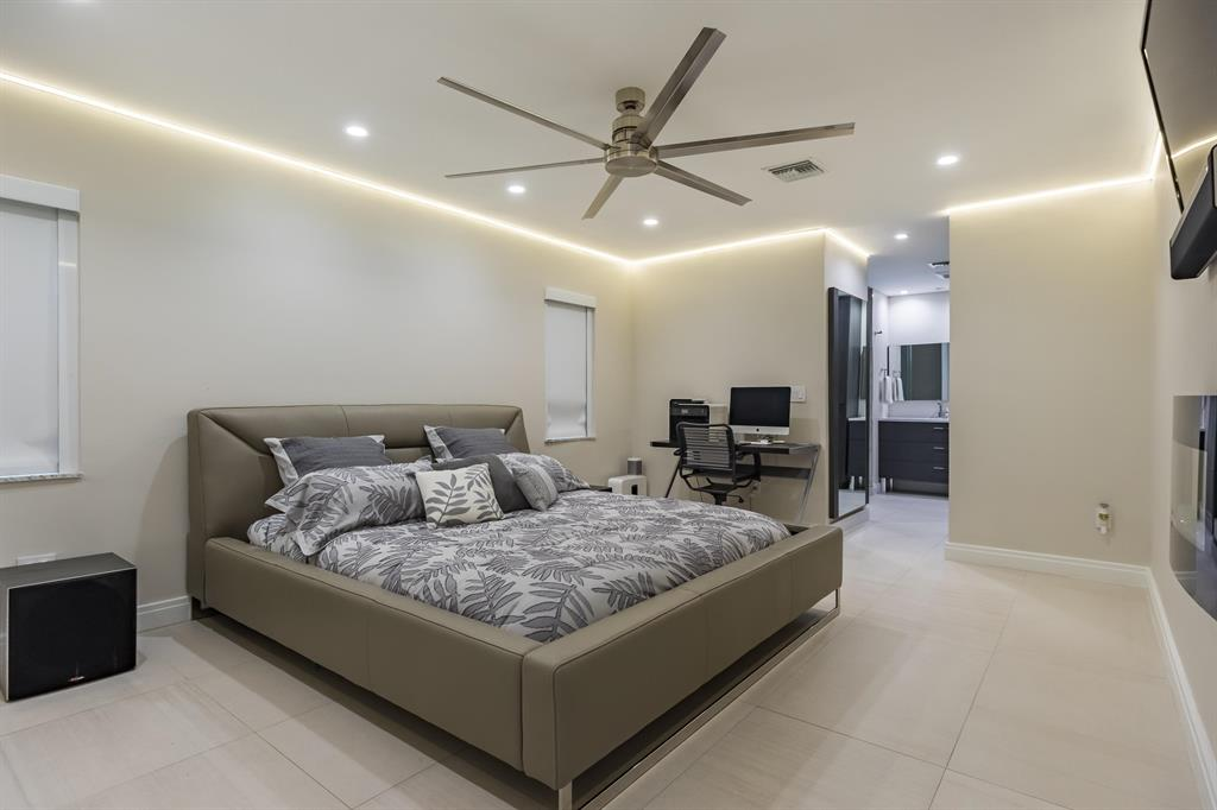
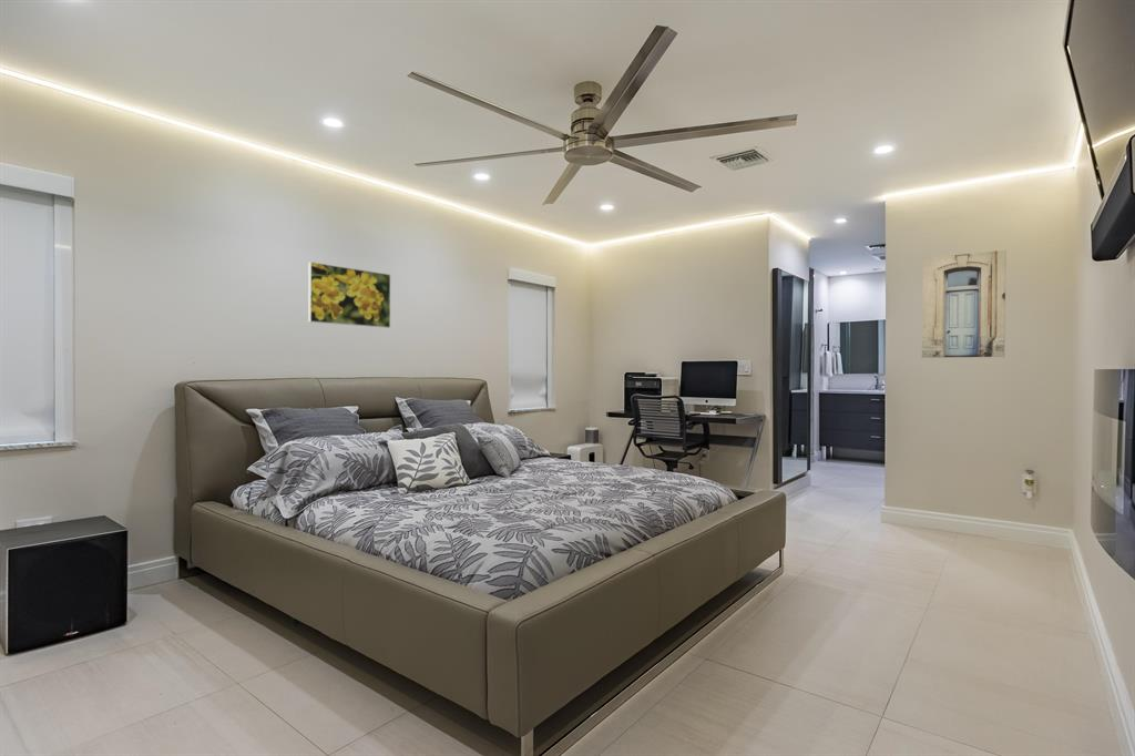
+ wall art (962, 306)
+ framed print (351, 296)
